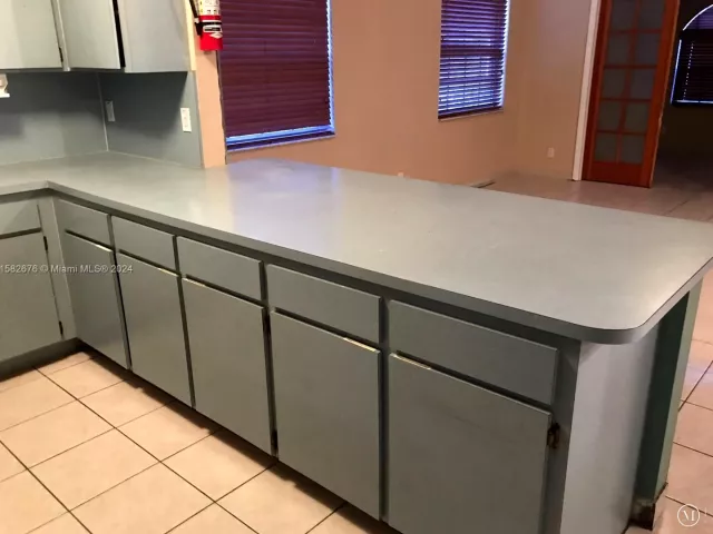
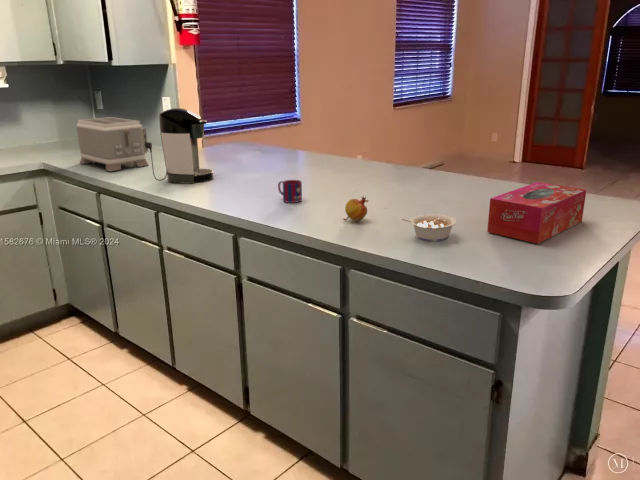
+ mug (289, 190)
+ legume (431, 227)
+ tissue box (537, 210)
+ coffee maker (181, 146)
+ fruit (356, 208)
+ toaster (112, 142)
